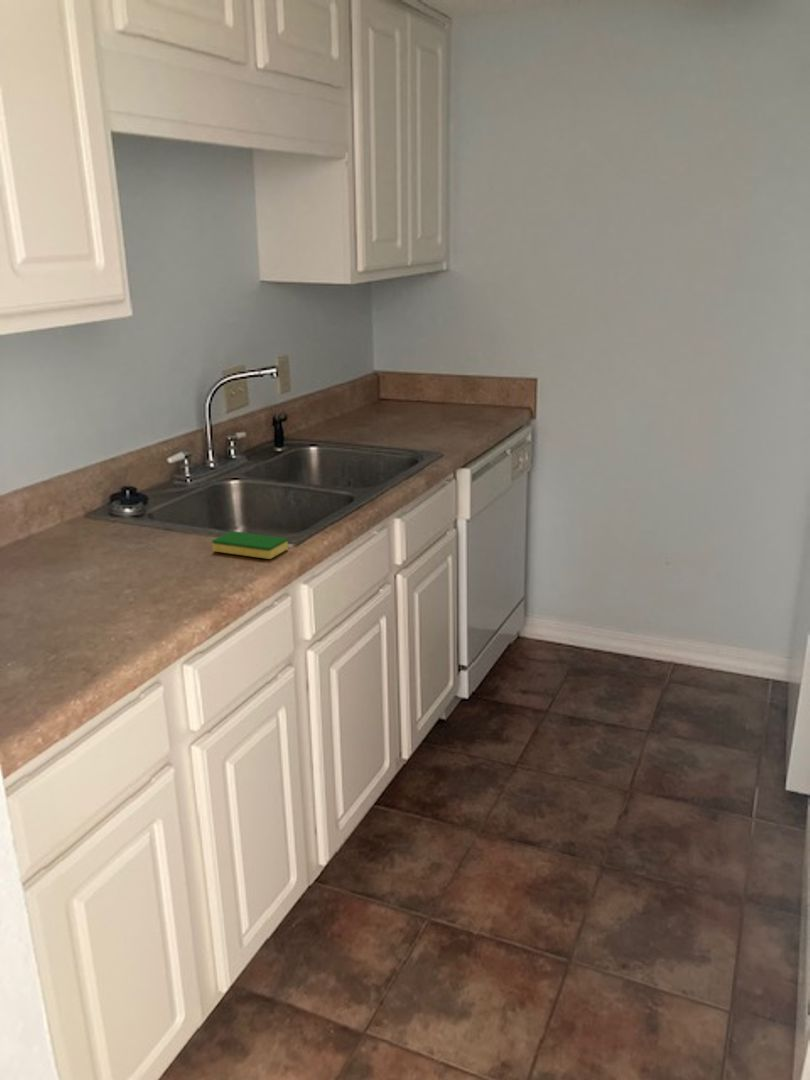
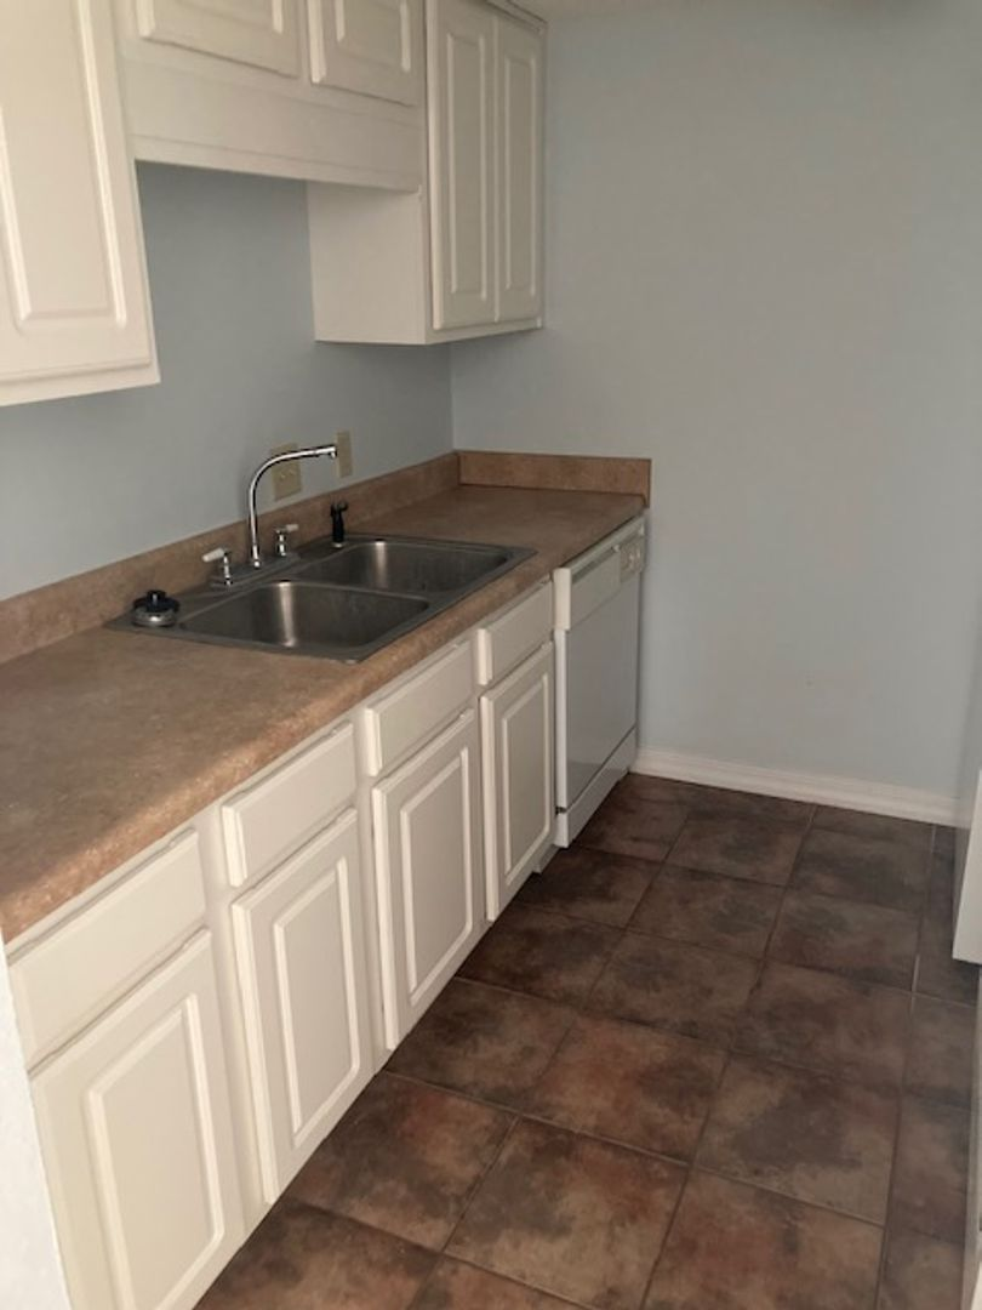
- dish sponge (250, 544)
